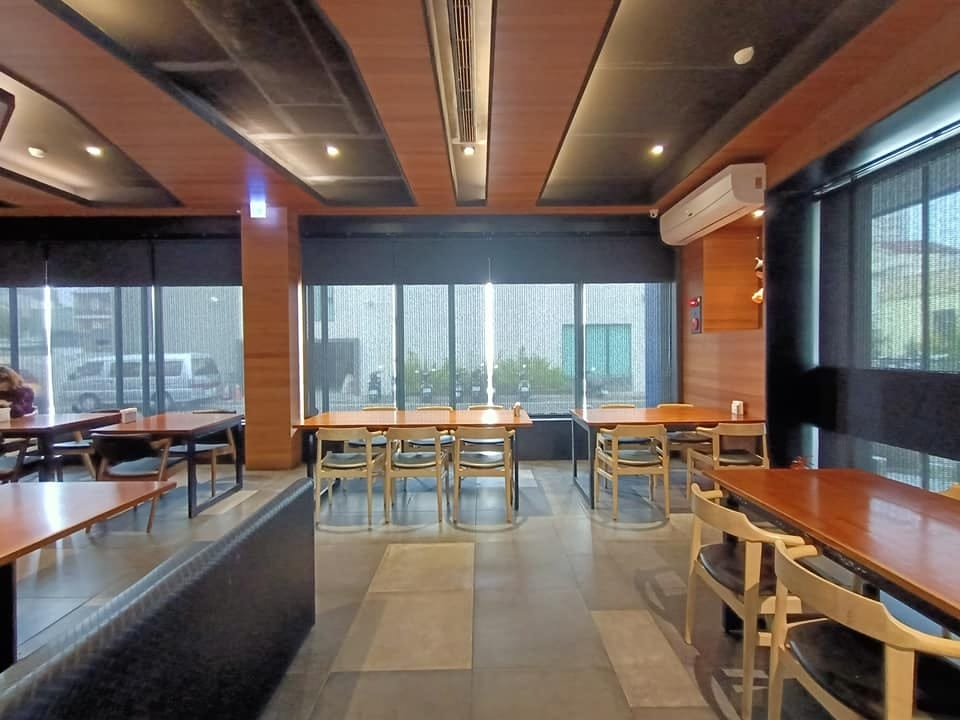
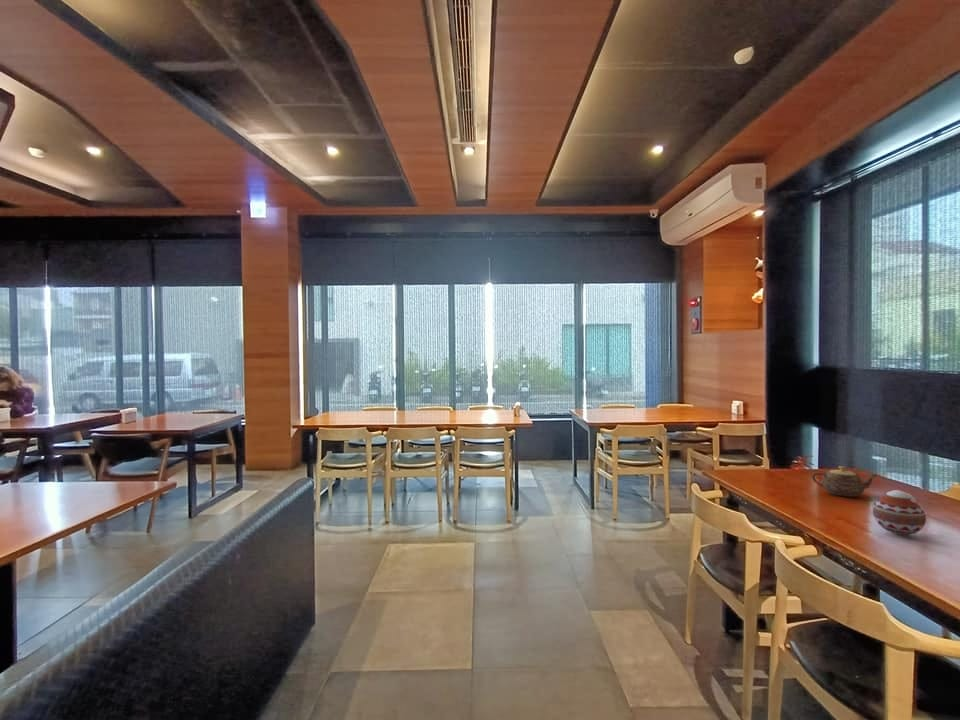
+ decorative ball (898, 512)
+ teapot (844, 480)
